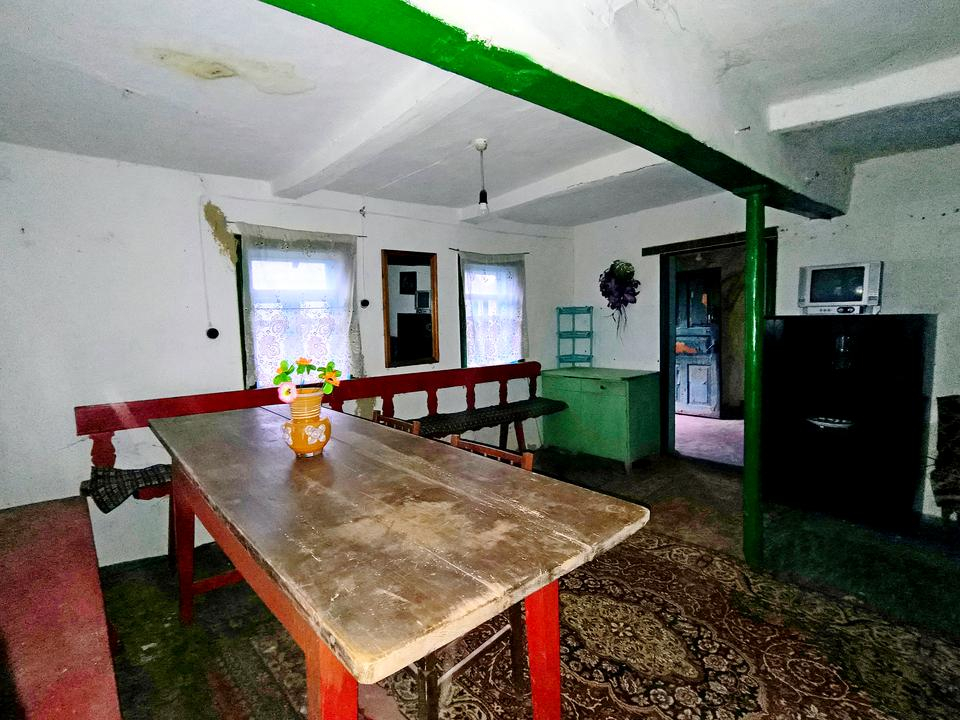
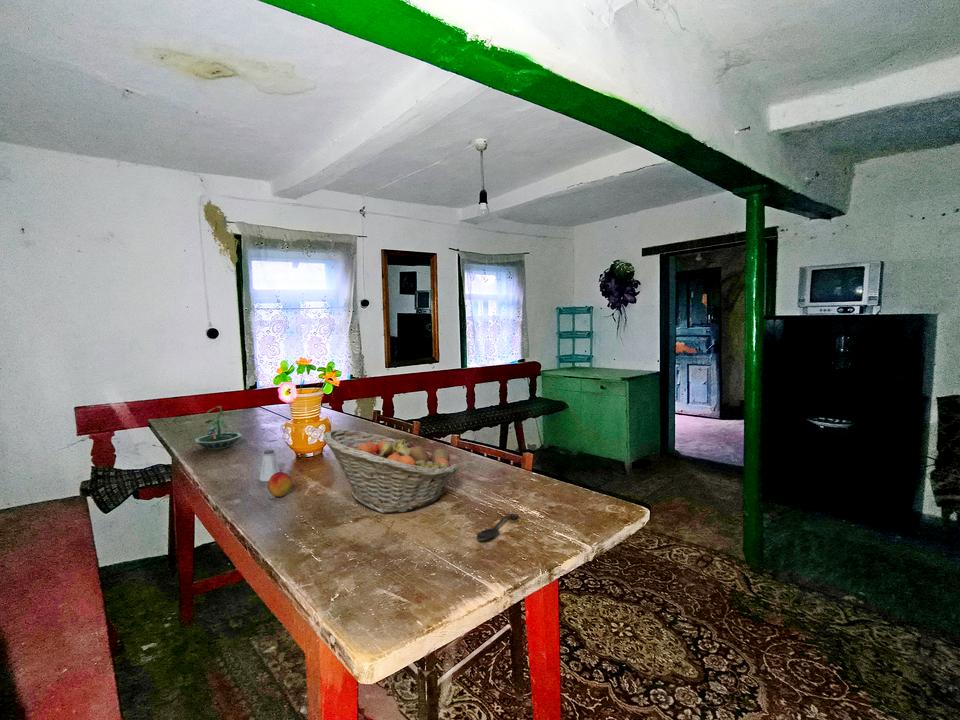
+ fruit basket (390, 462)
+ peach (279, 483)
+ spoon (499, 524)
+ saltshaker (269, 464)
+ terrarium (218, 415)
